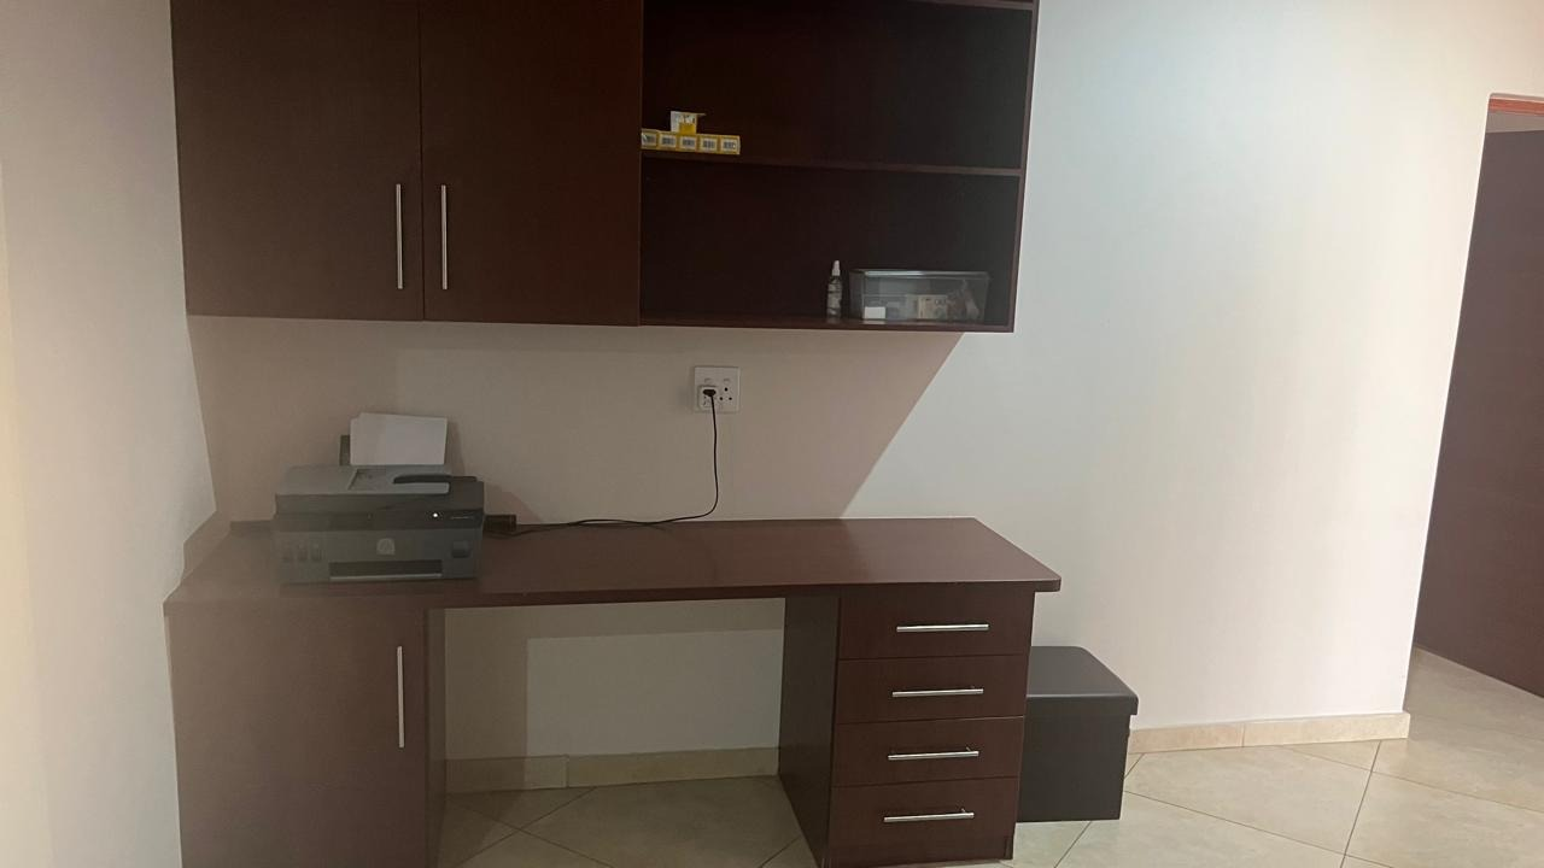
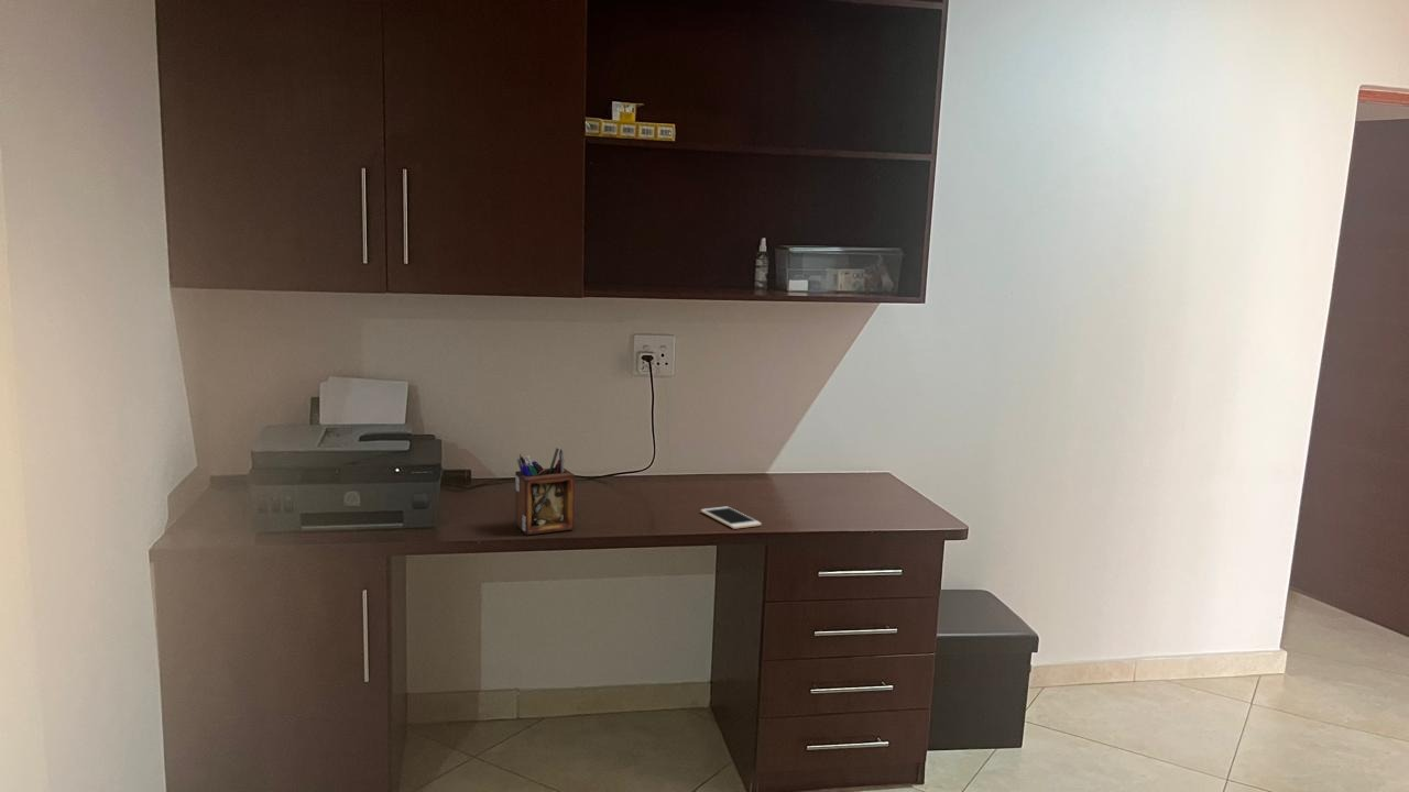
+ cell phone (730, 517)
+ desk organizer (544, 490)
